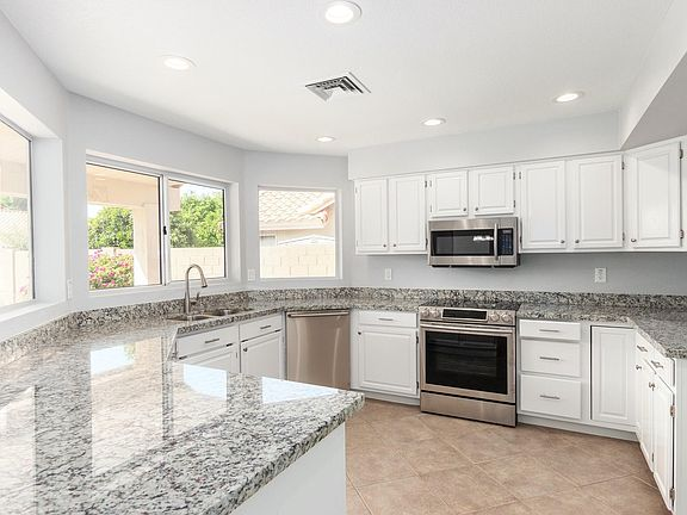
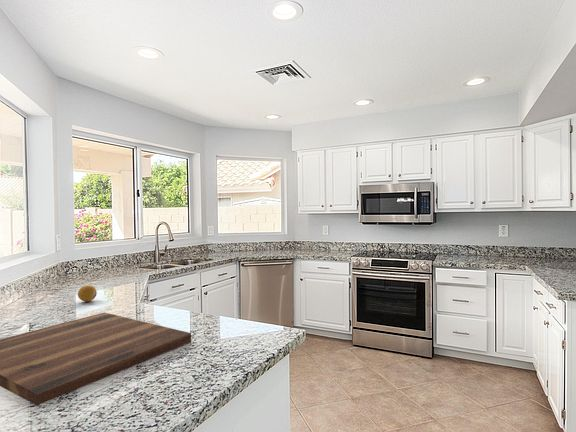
+ fruit (87, 293)
+ cutting board (80, 346)
